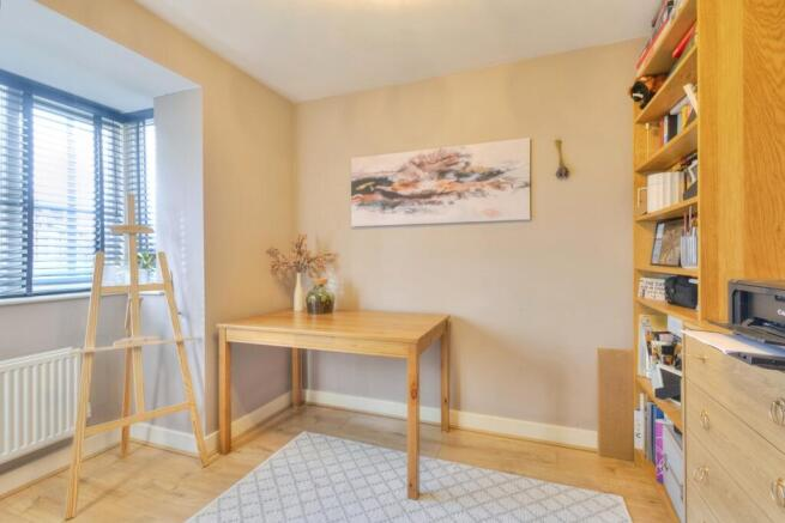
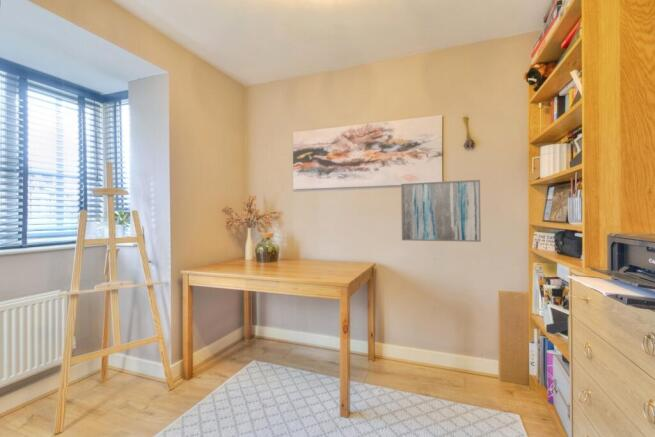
+ wall art (439, 211)
